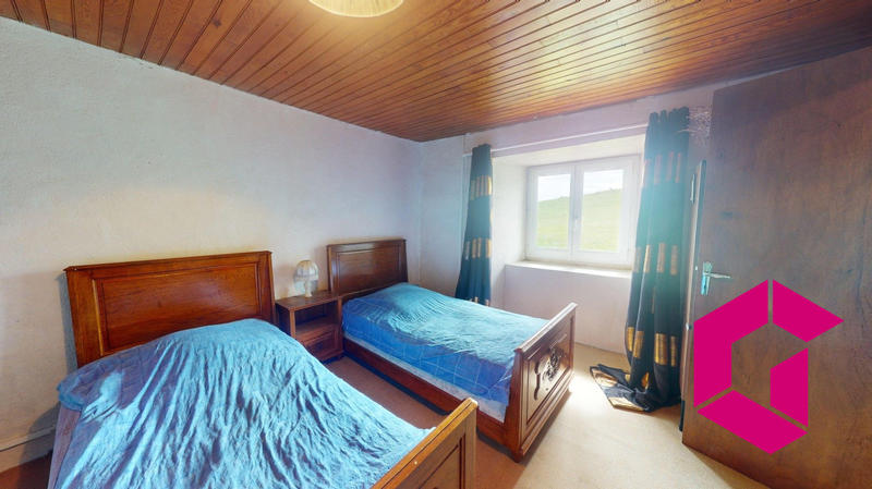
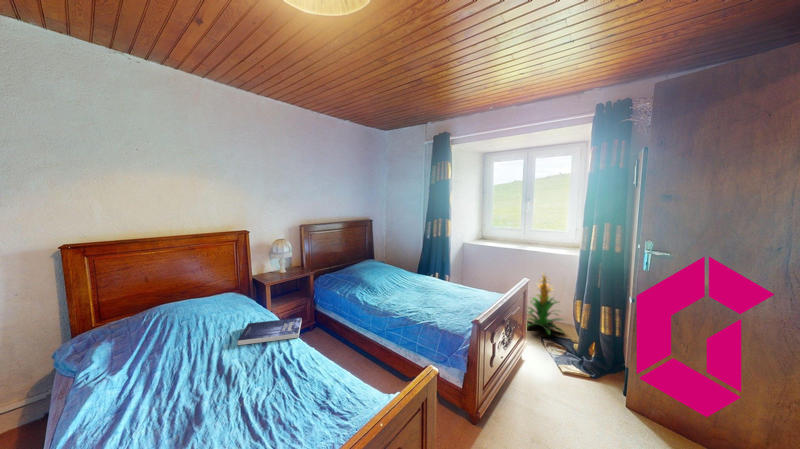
+ indoor plant (544, 299)
+ book (272, 330)
